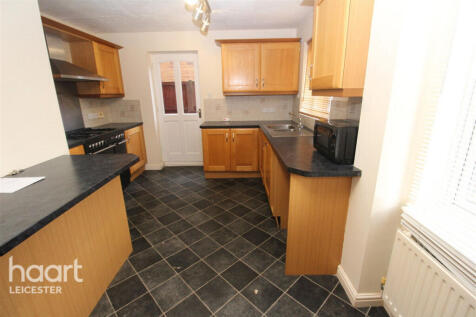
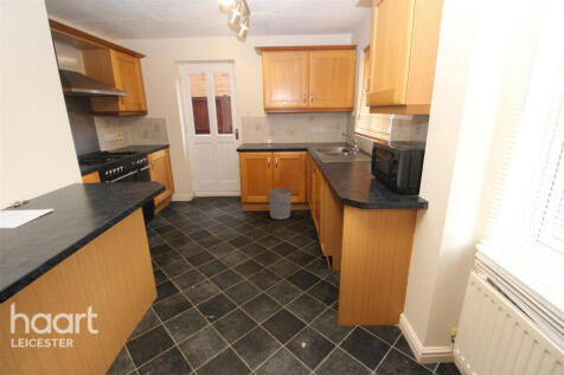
+ waste bin (280, 203)
